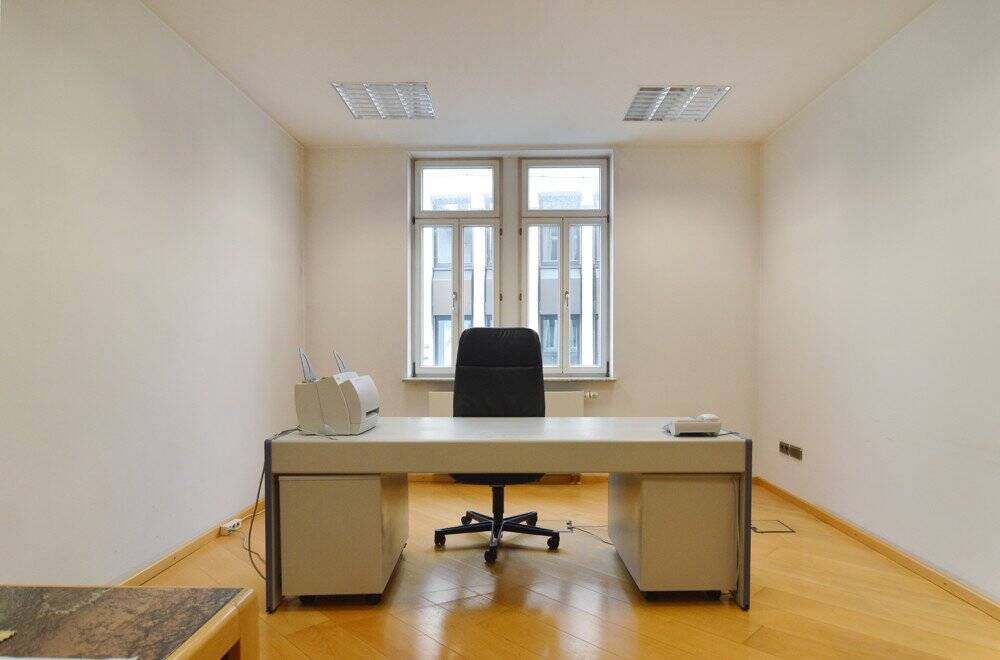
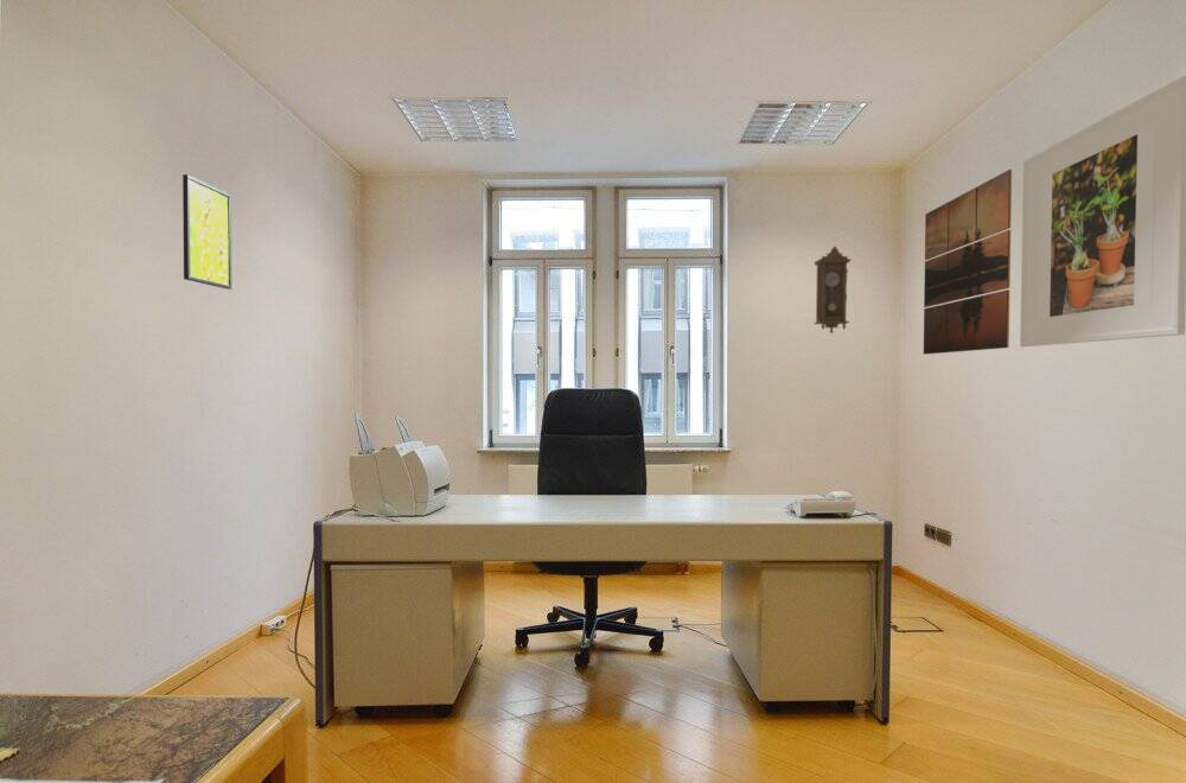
+ wall art (962, 273)
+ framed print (208, 235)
+ pendulum clock (831, 291)
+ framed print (1090, 234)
